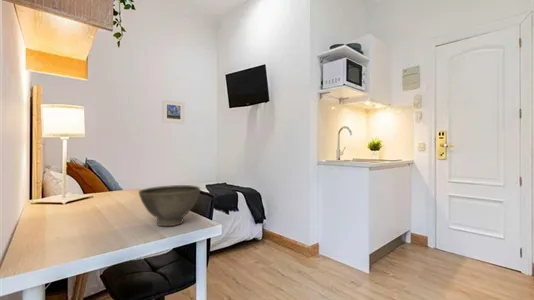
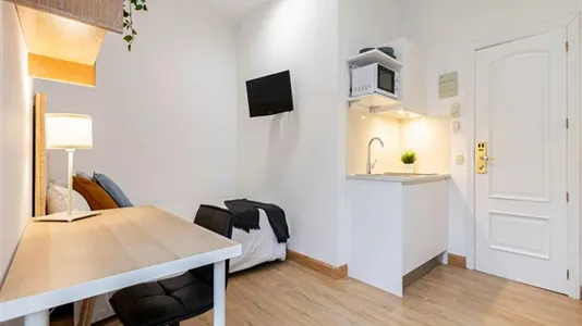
- bowl (170, 205)
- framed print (173, 112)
